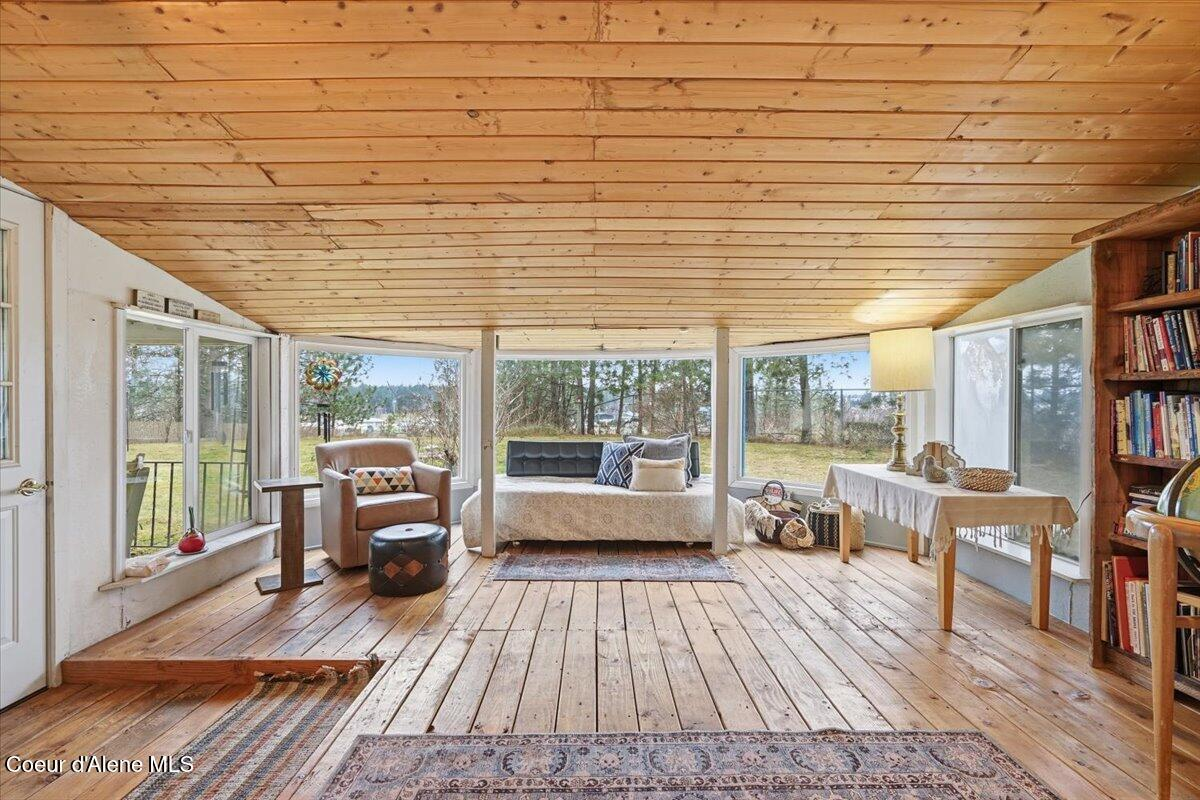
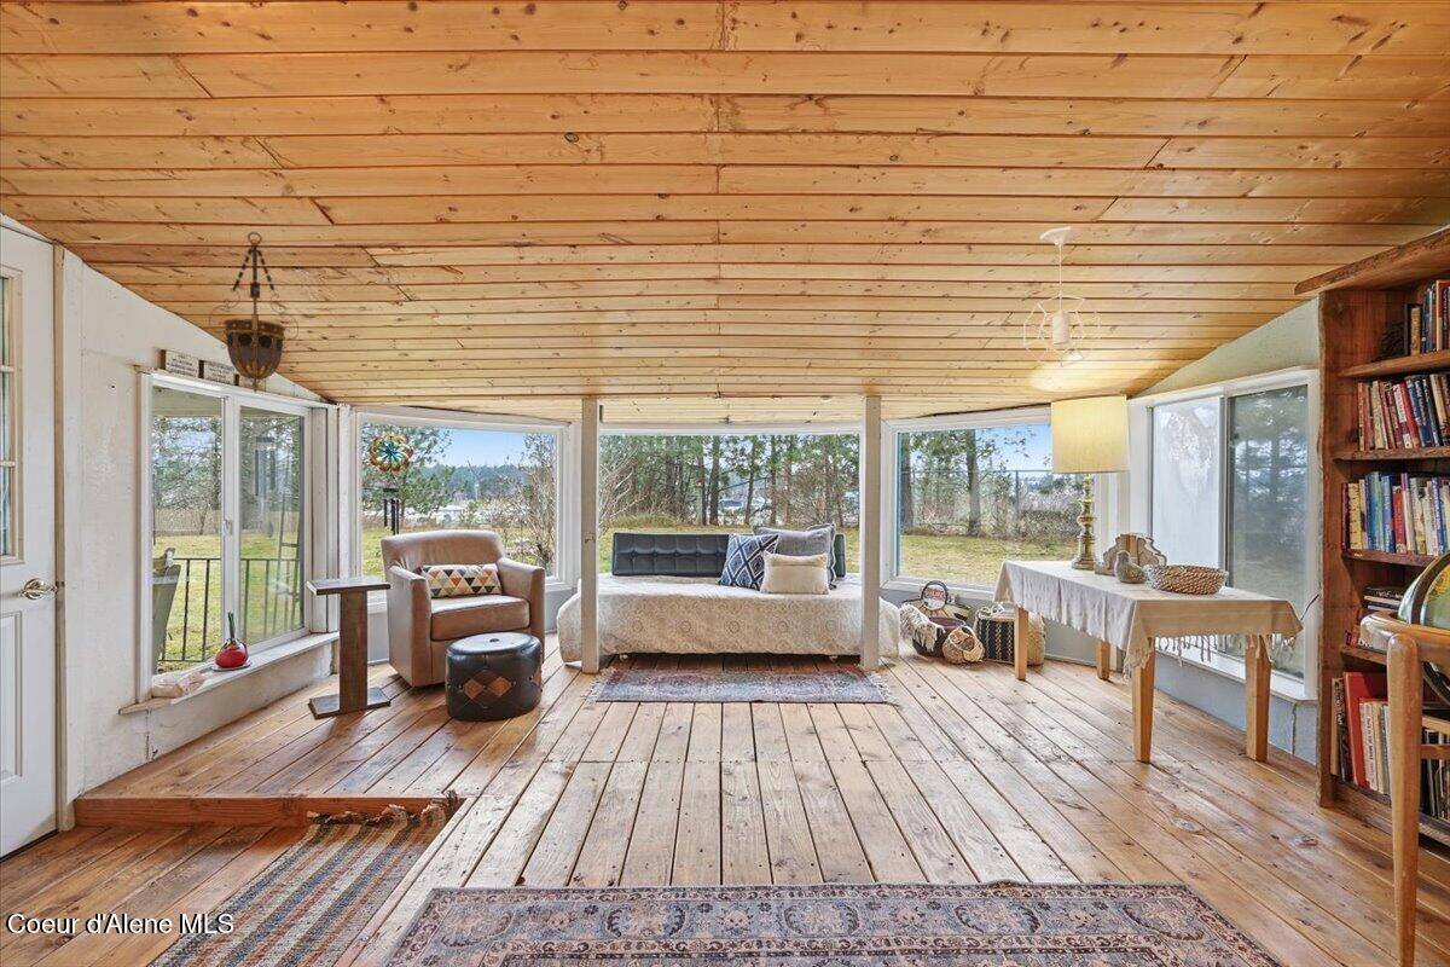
+ hanging lantern (255, 312)
+ pendant light (1060, 300)
